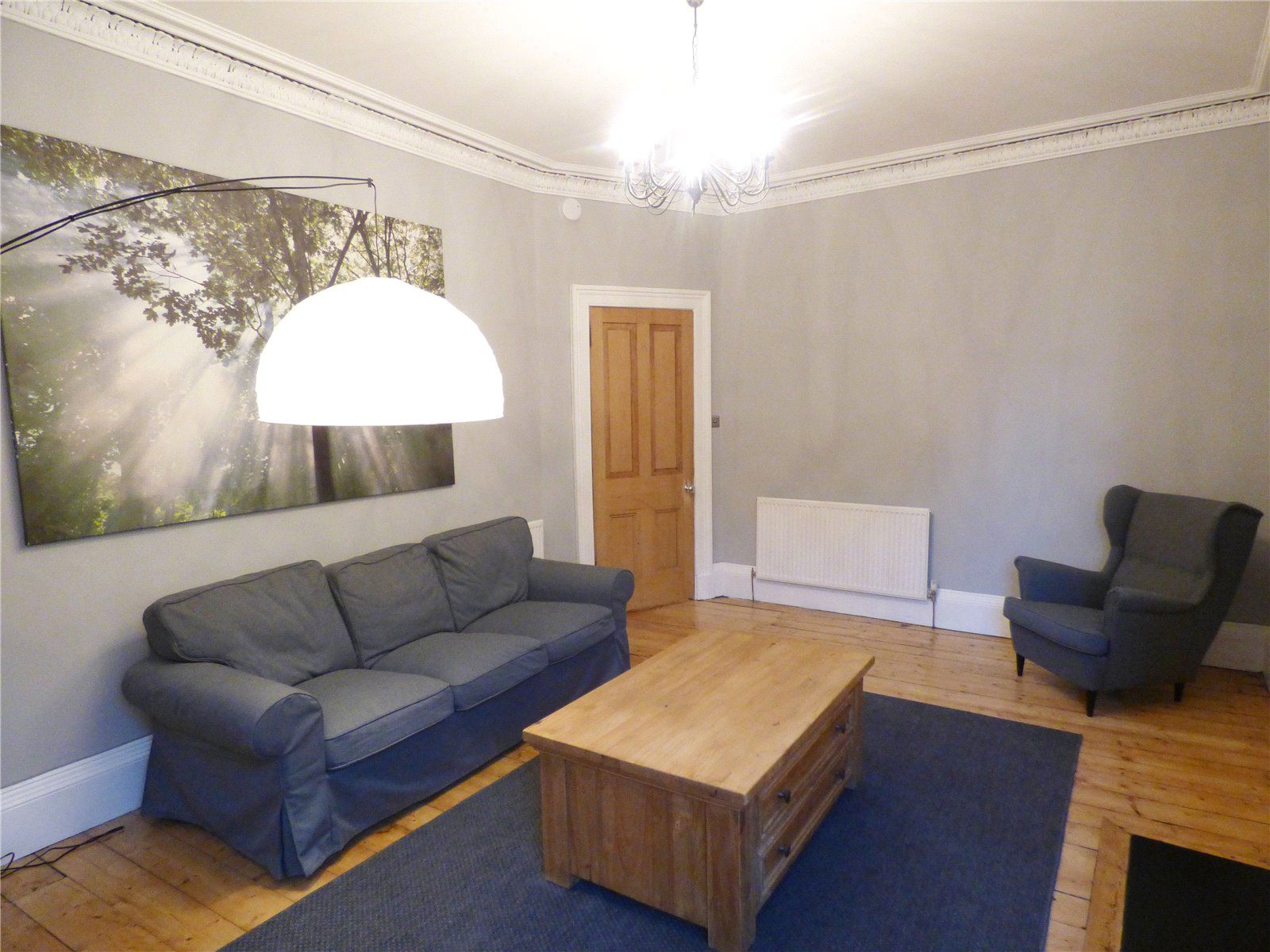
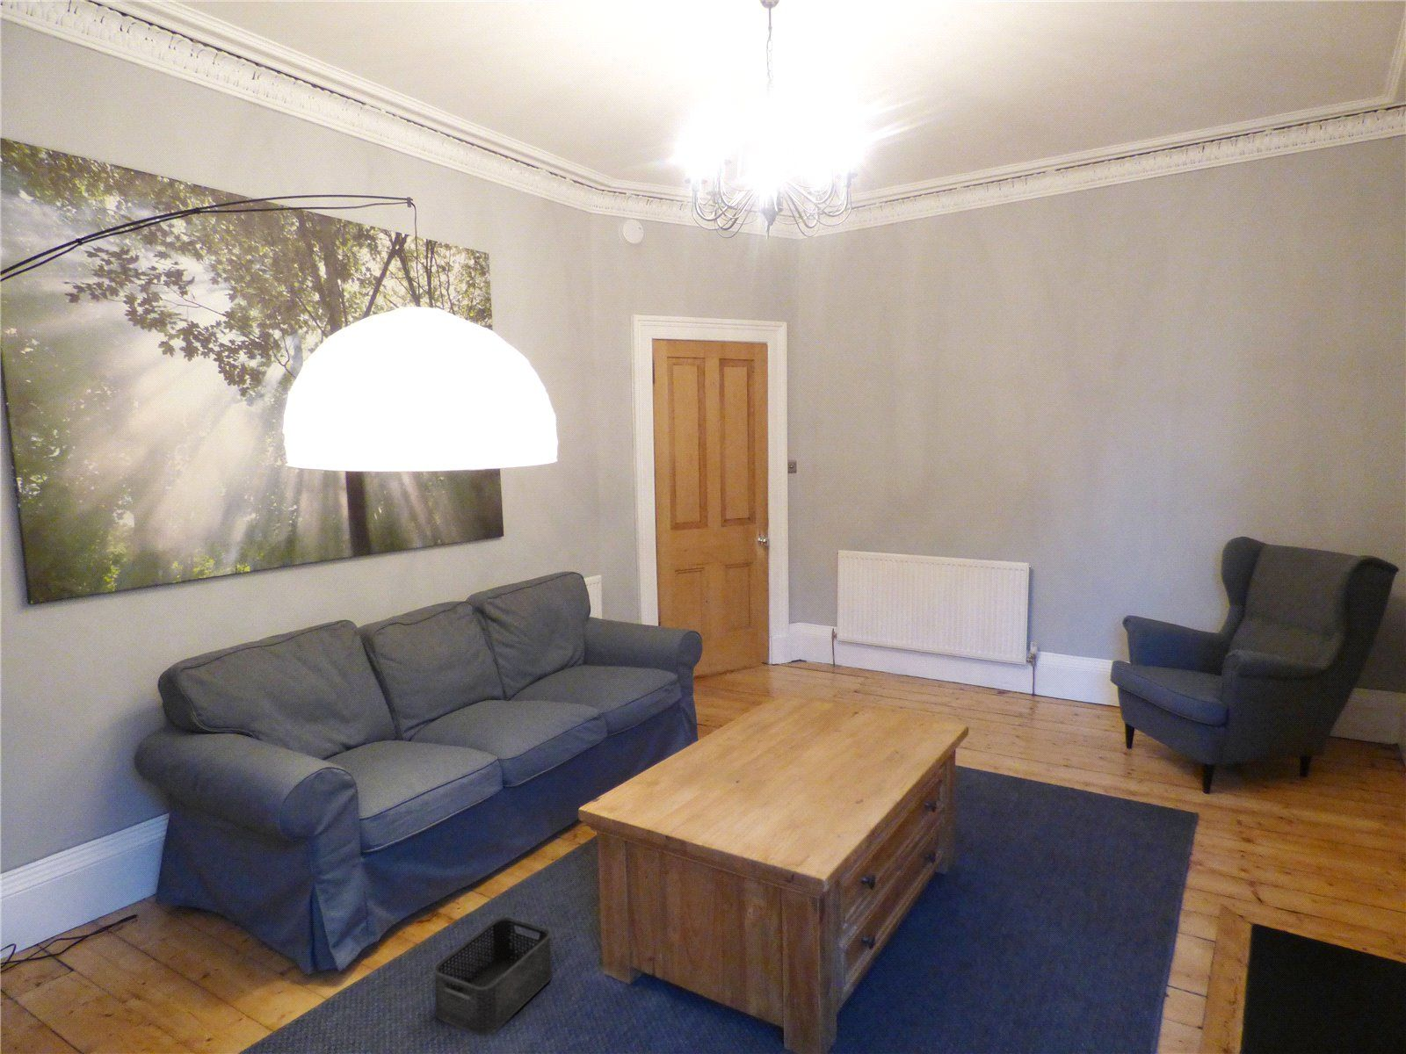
+ storage bin (495, 972)
